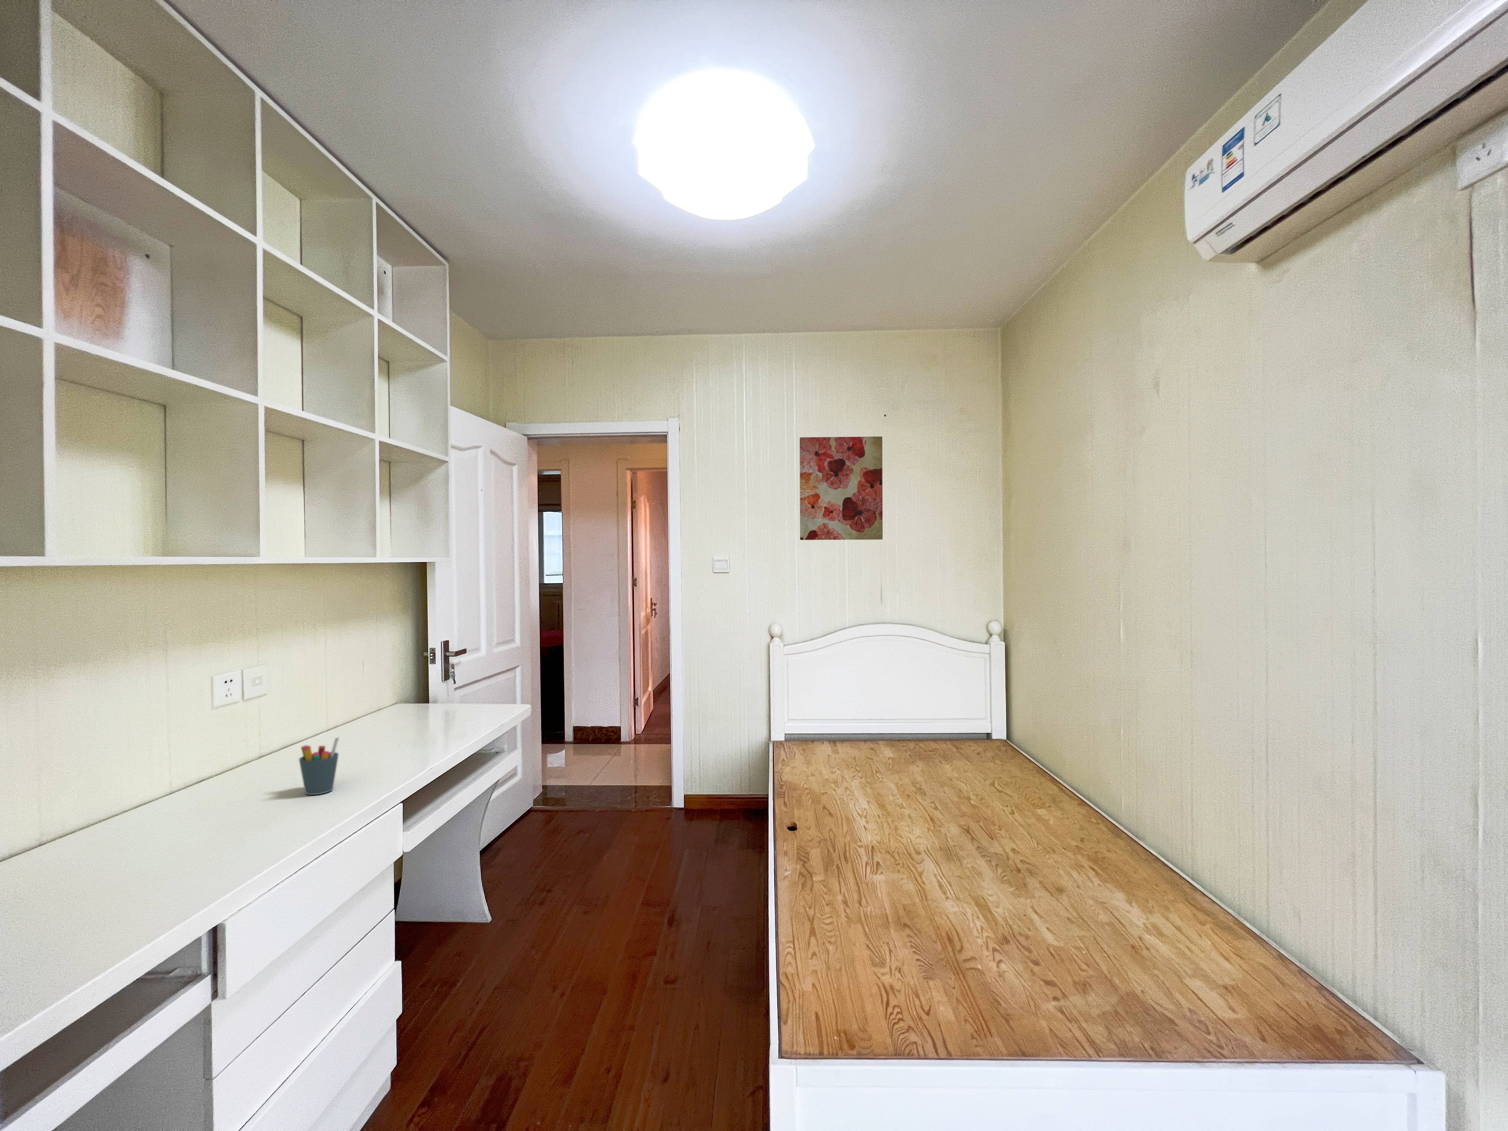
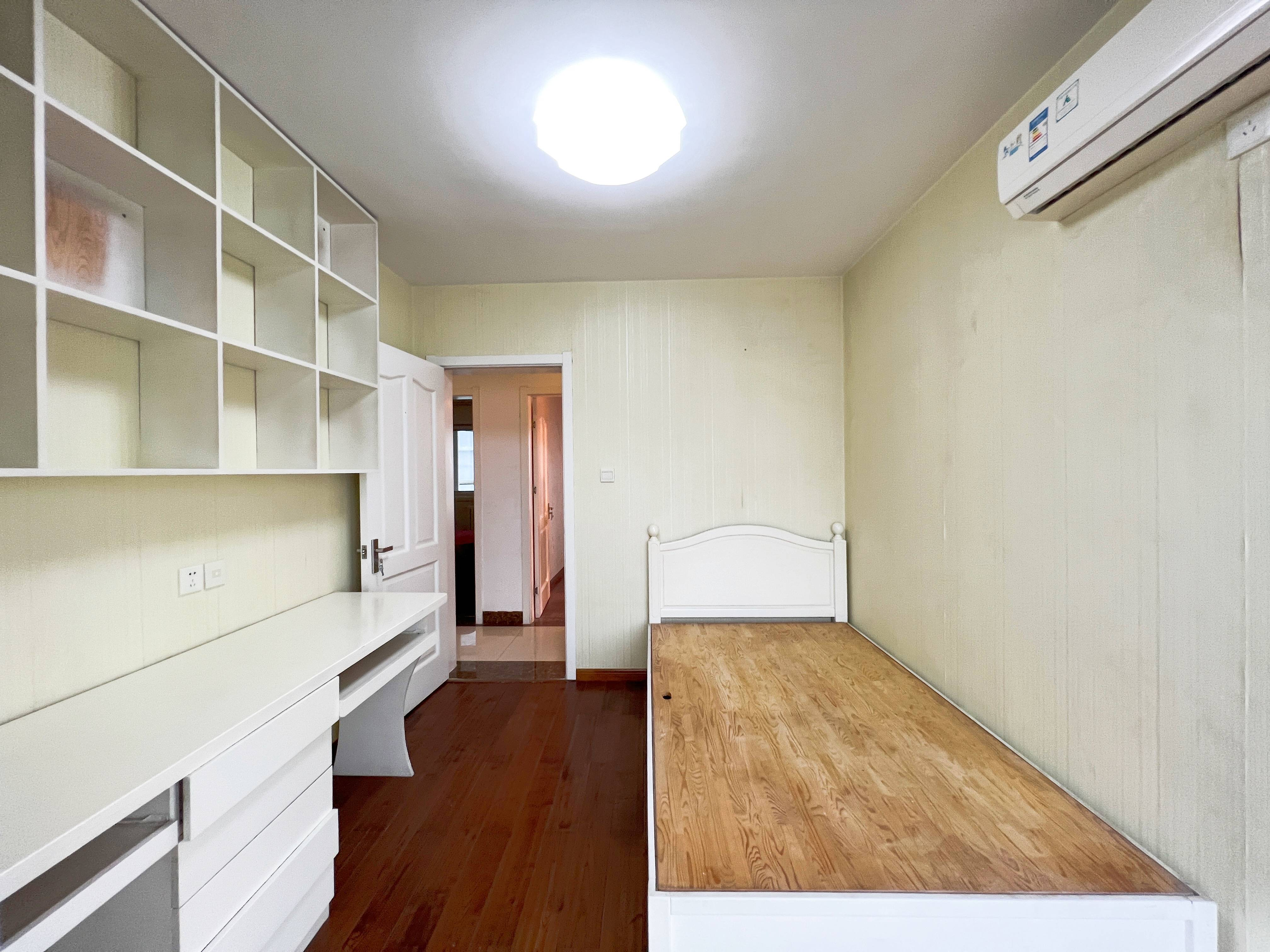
- pen holder (318, 764)
- wall art (841, 488)
